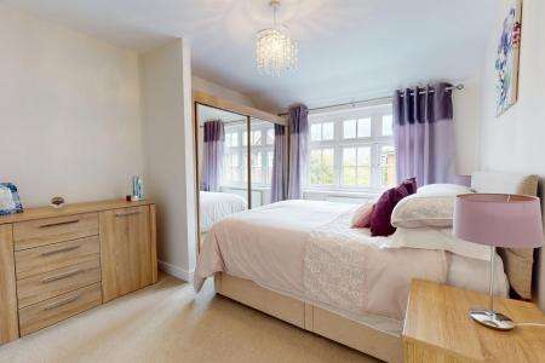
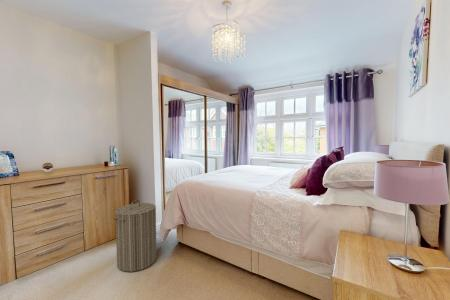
+ laundry hamper (136, 230)
